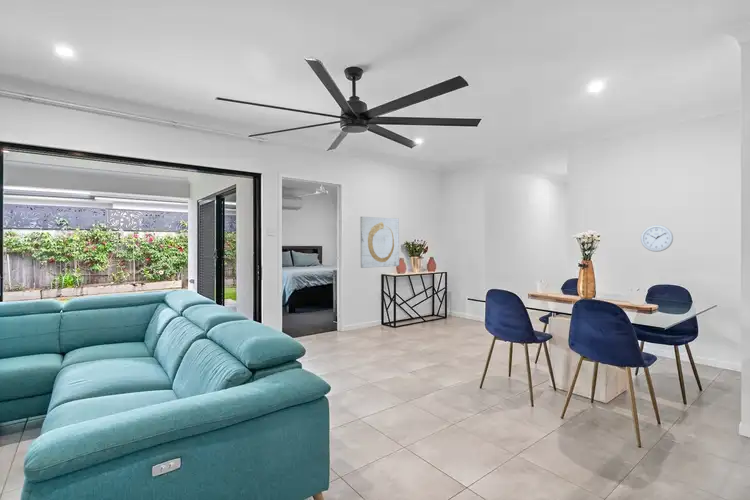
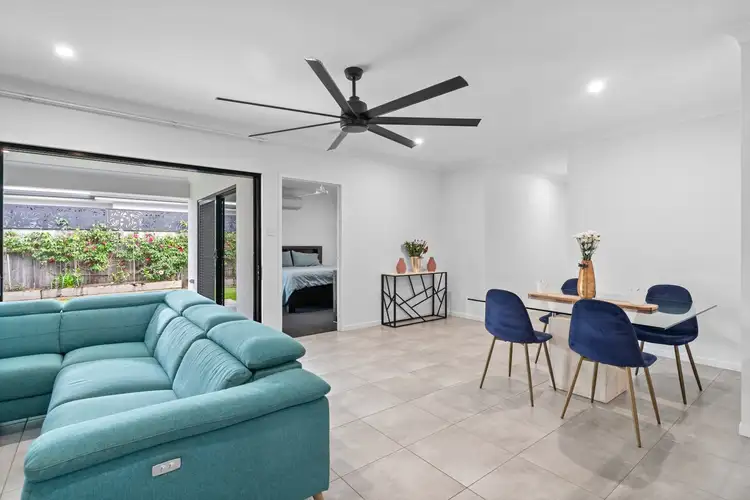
- wall art (380, 242)
- wall clock (656, 238)
